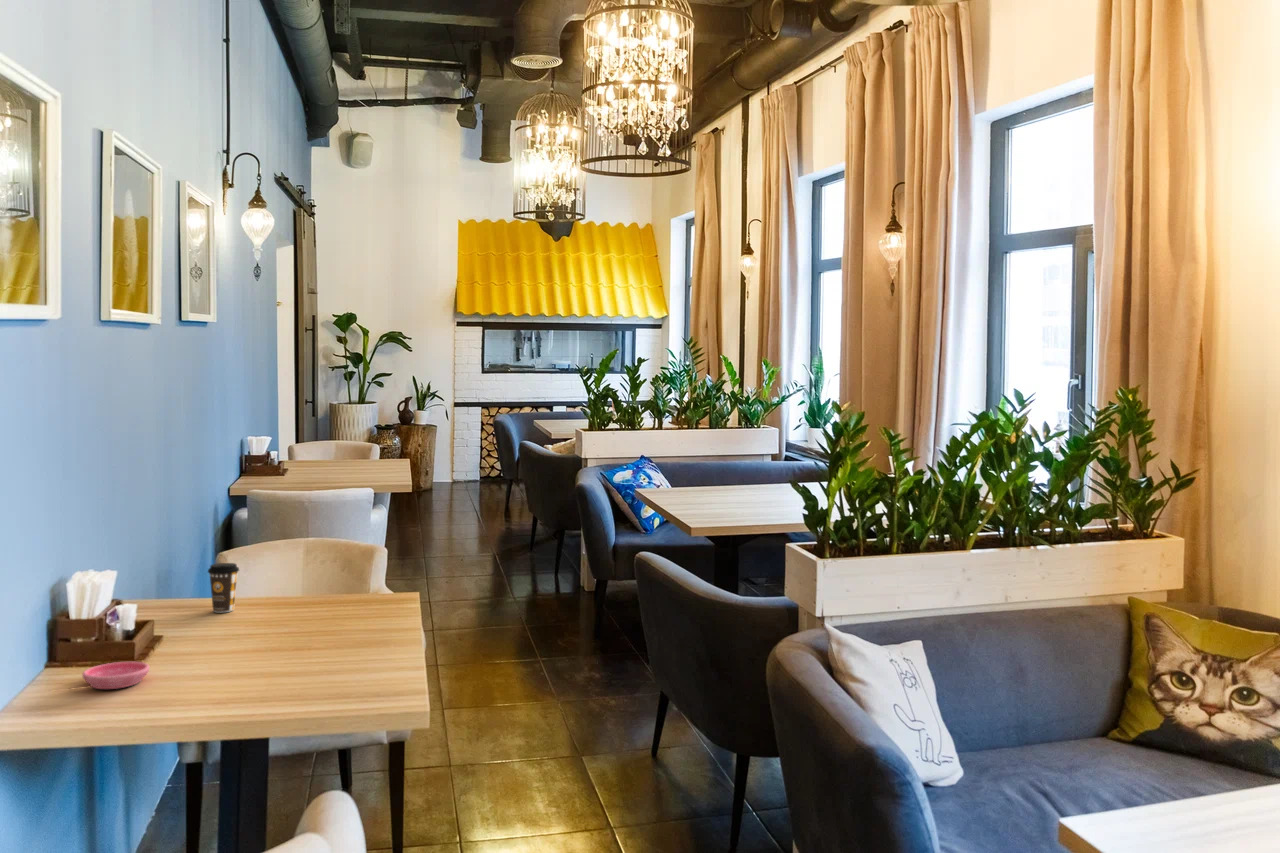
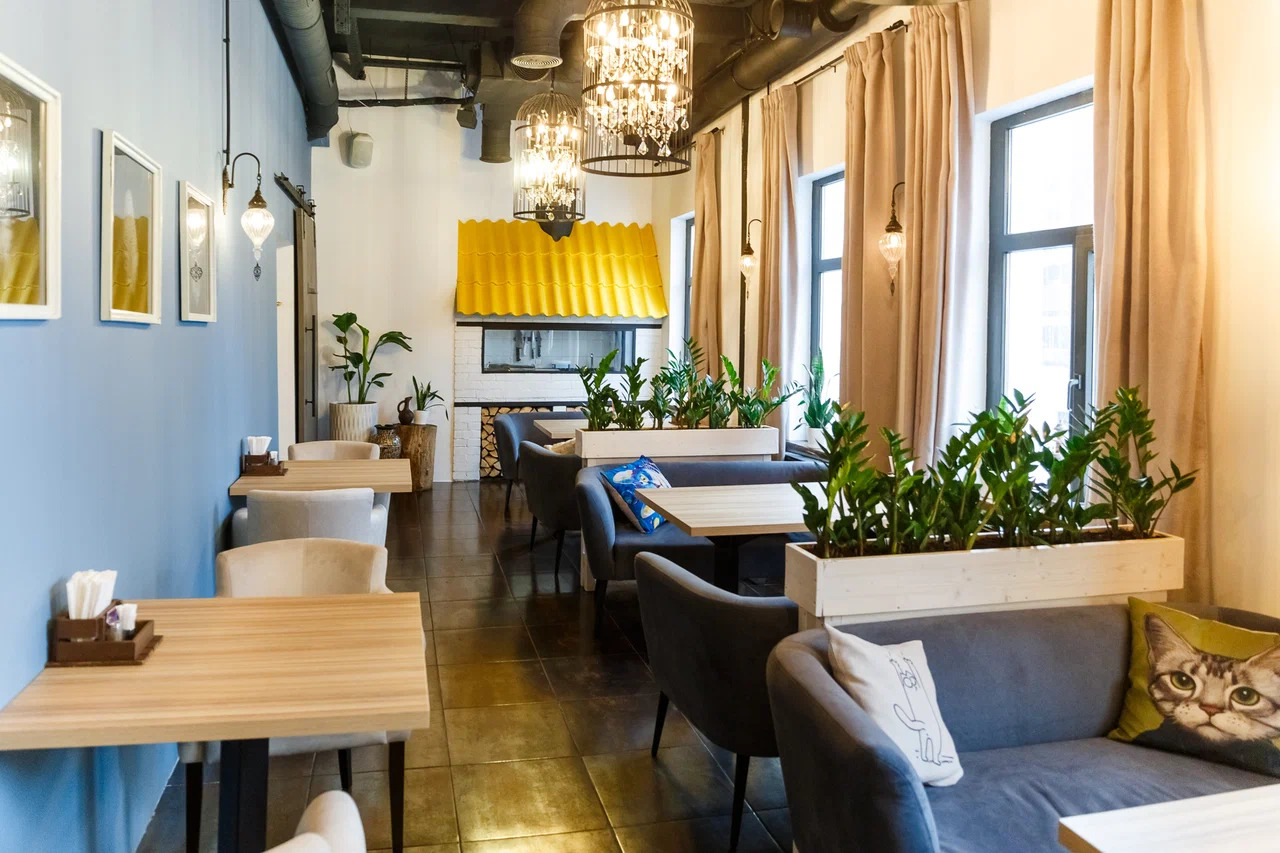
- coffee cup (223, 587)
- saucer (116, 675)
